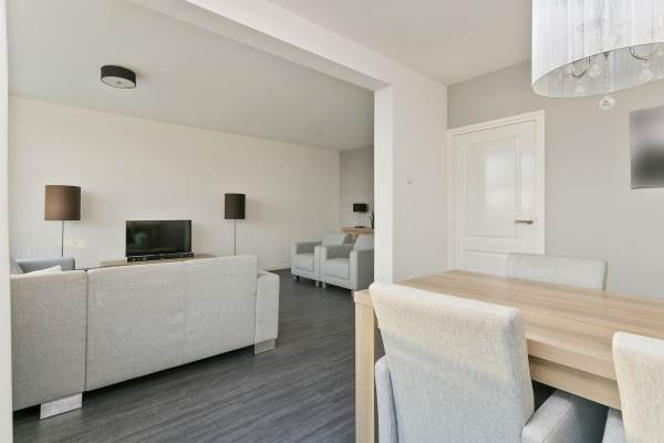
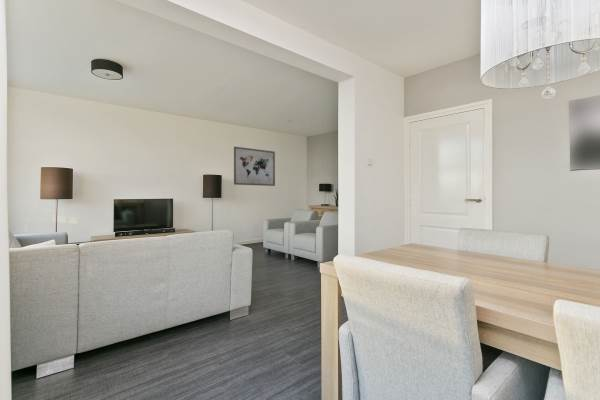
+ wall art (255, 167)
